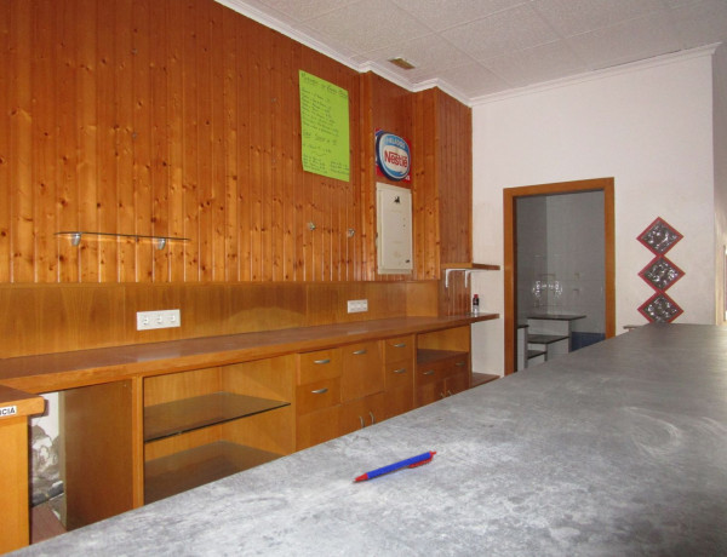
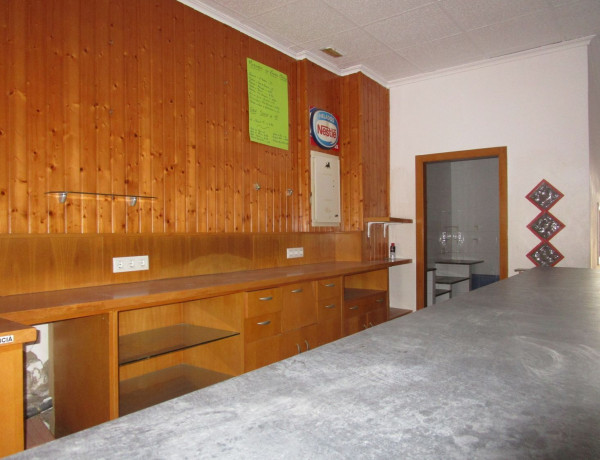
- pen (396, 465)
